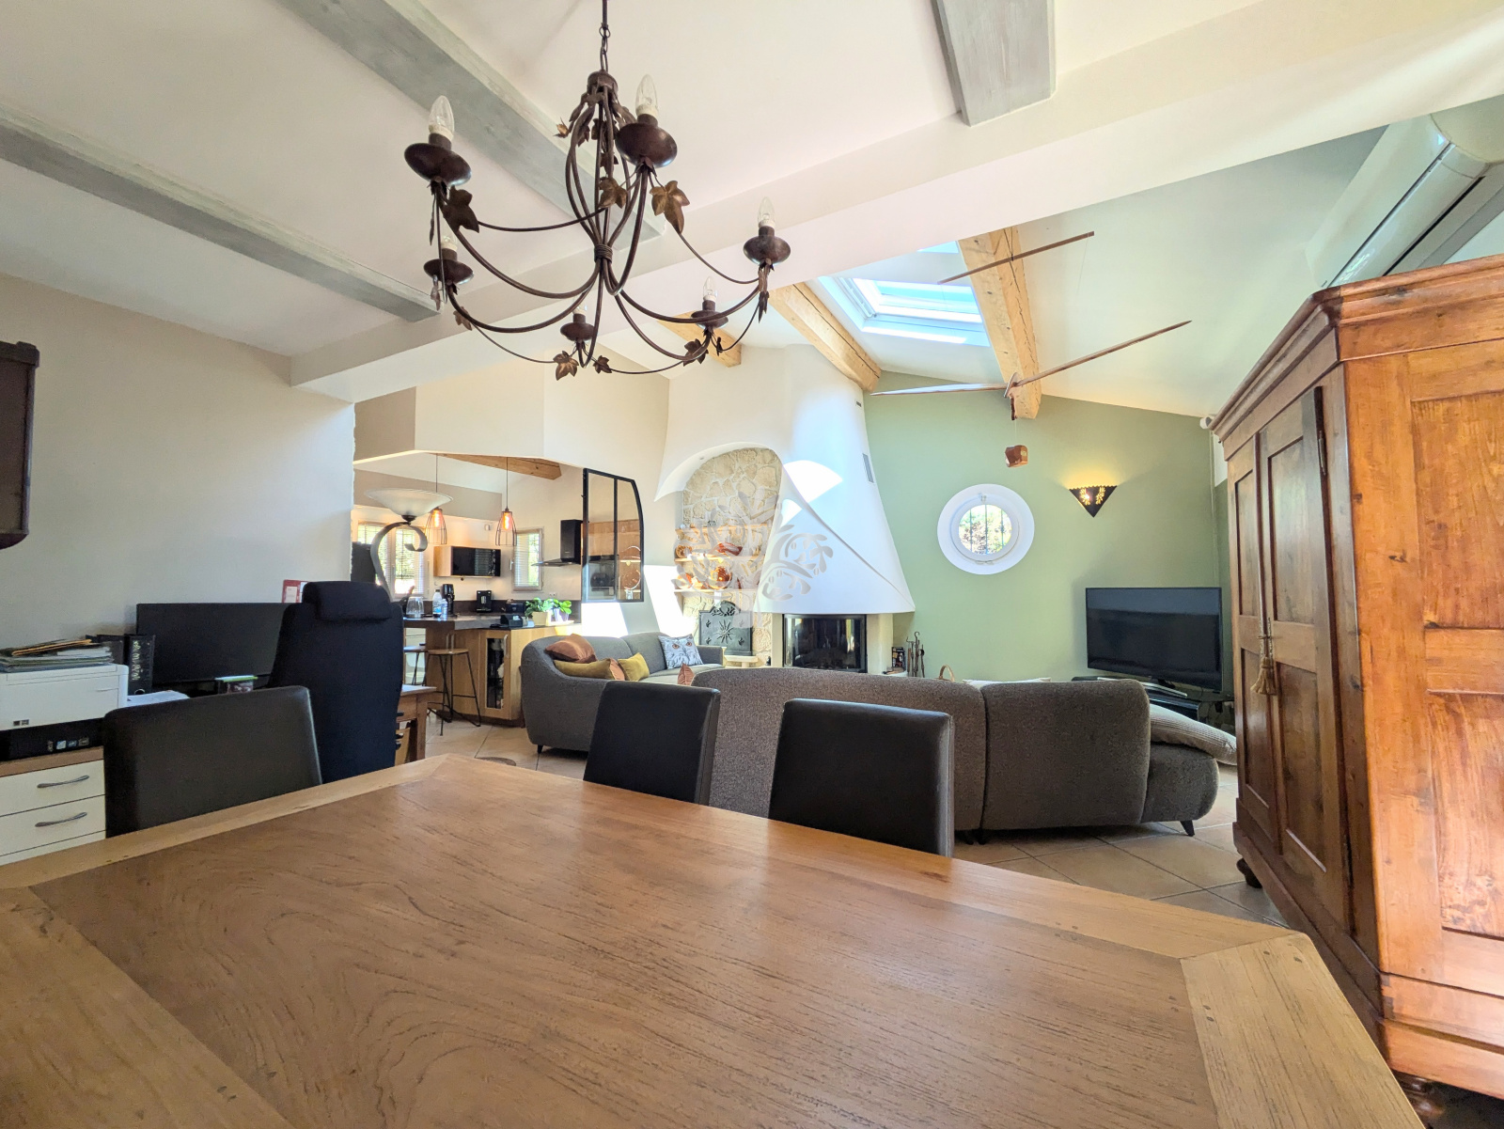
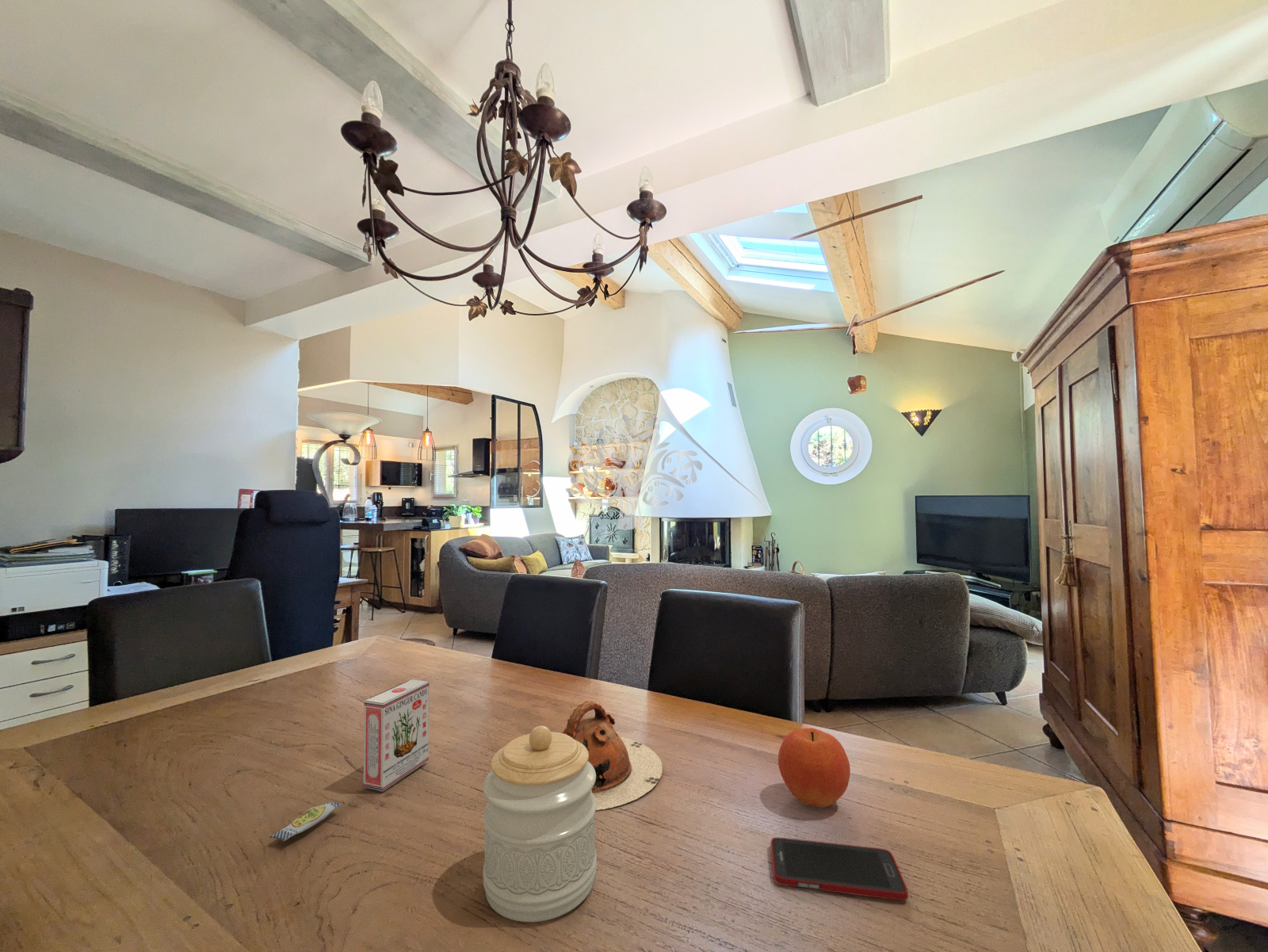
+ snack box (364, 751)
+ cell phone (835, 866)
+ teapot (588, 733)
+ fruit (813, 765)
+ jar (540, 804)
